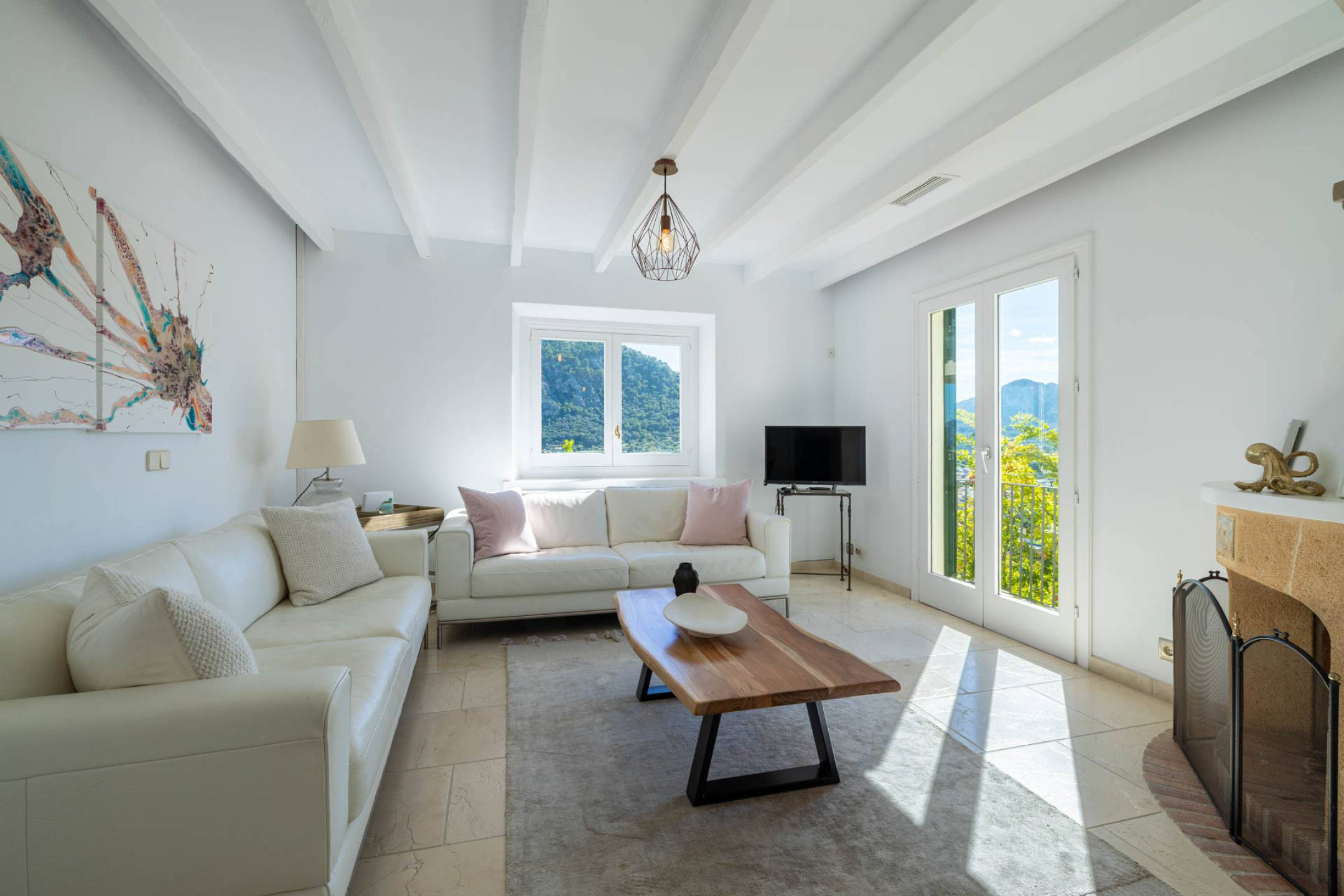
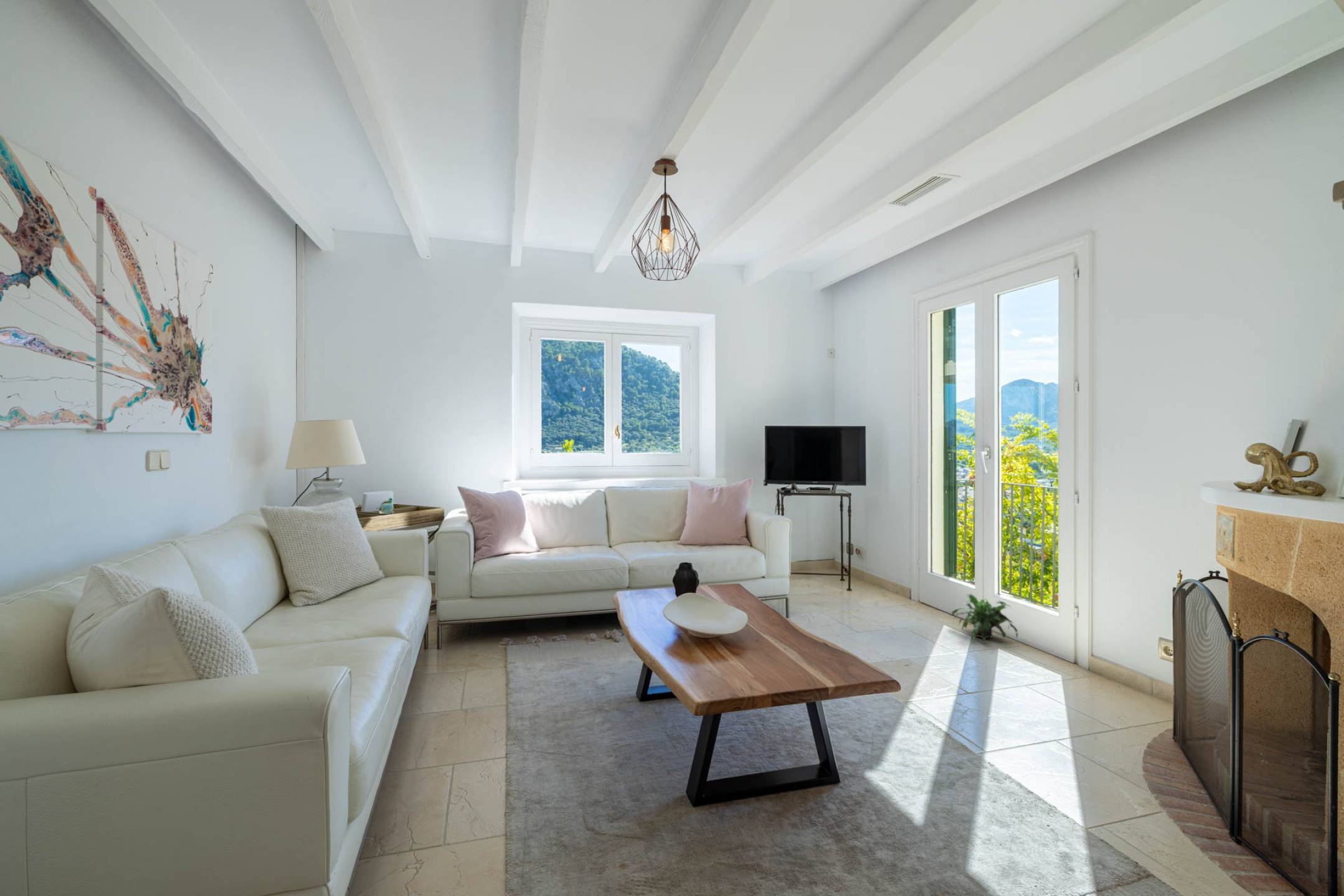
+ potted plant (980, 614)
